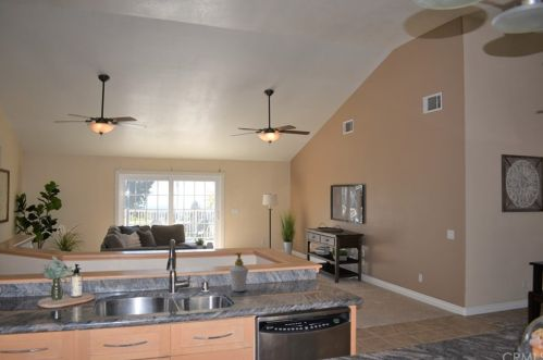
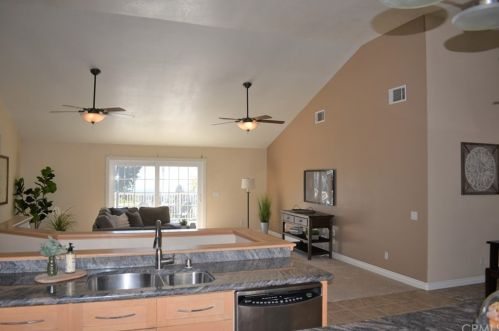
- soap bottle (238, 271)
